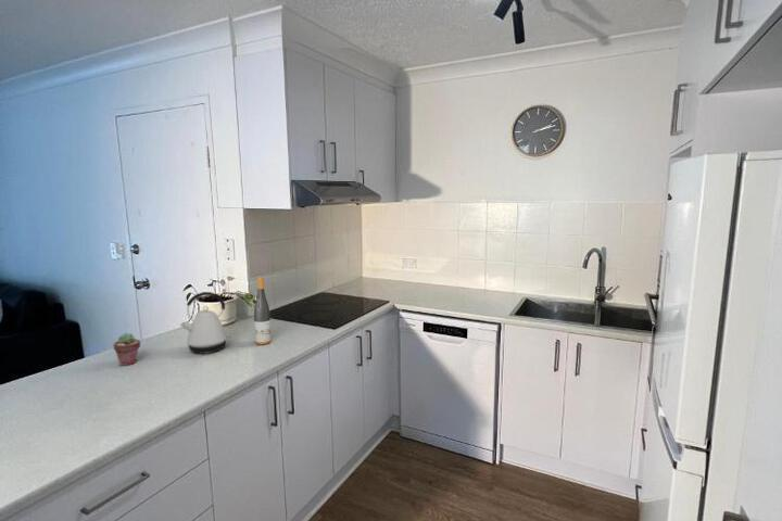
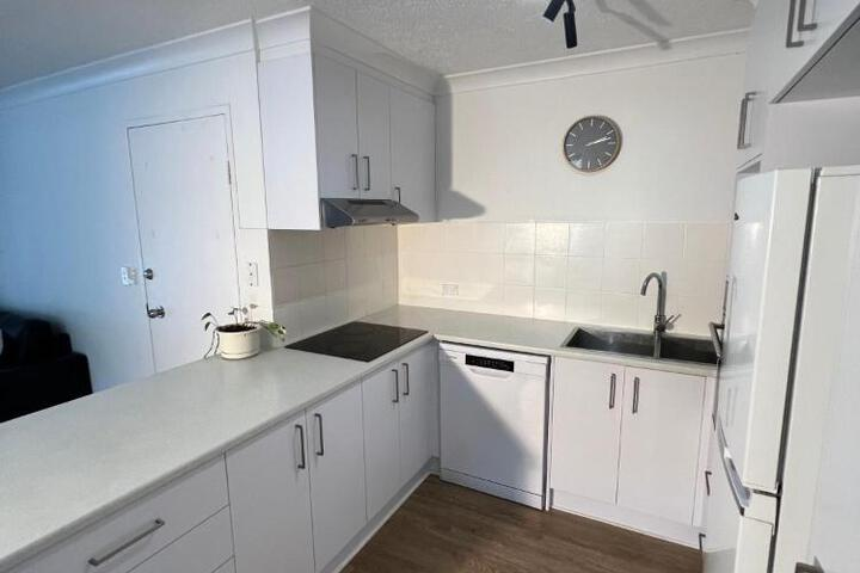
- potted succulent (127, 347)
- wine bottle (262, 309)
- kettle (204, 320)
